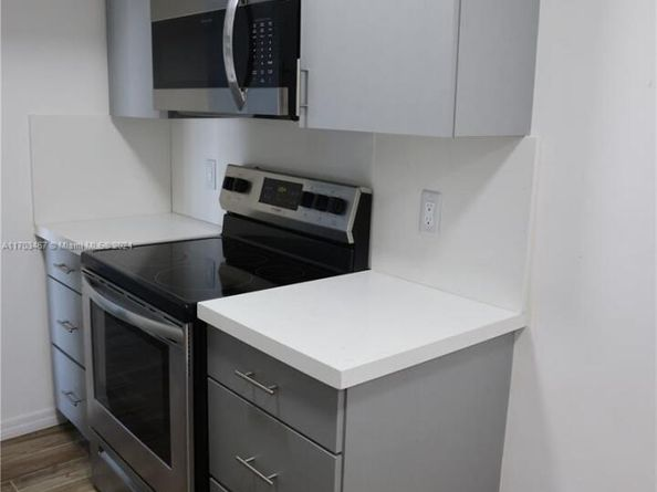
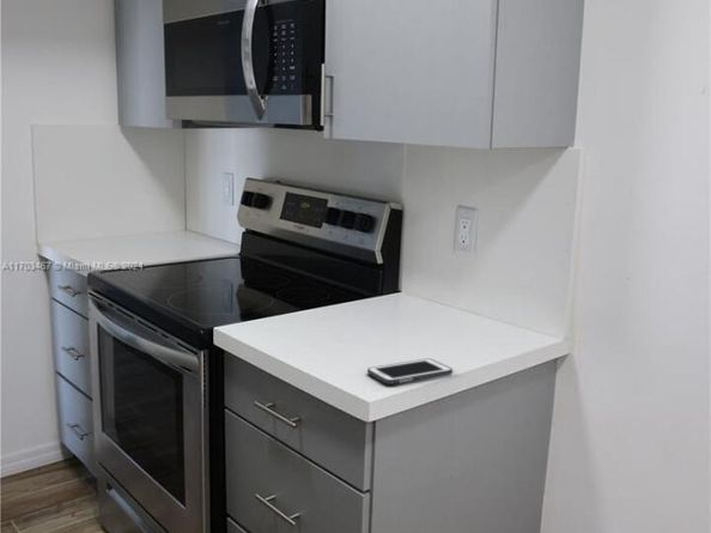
+ cell phone (409, 370)
